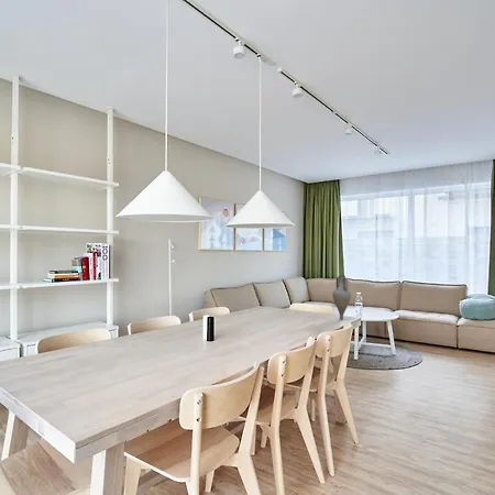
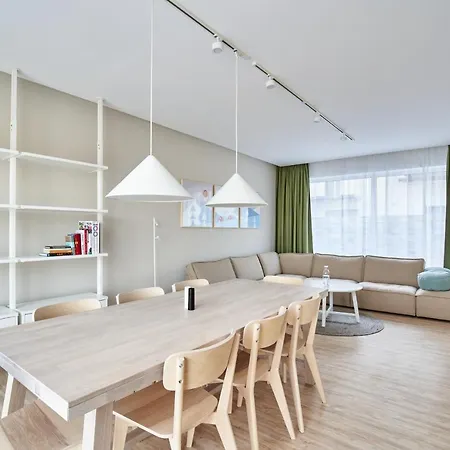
- vase (341, 297)
